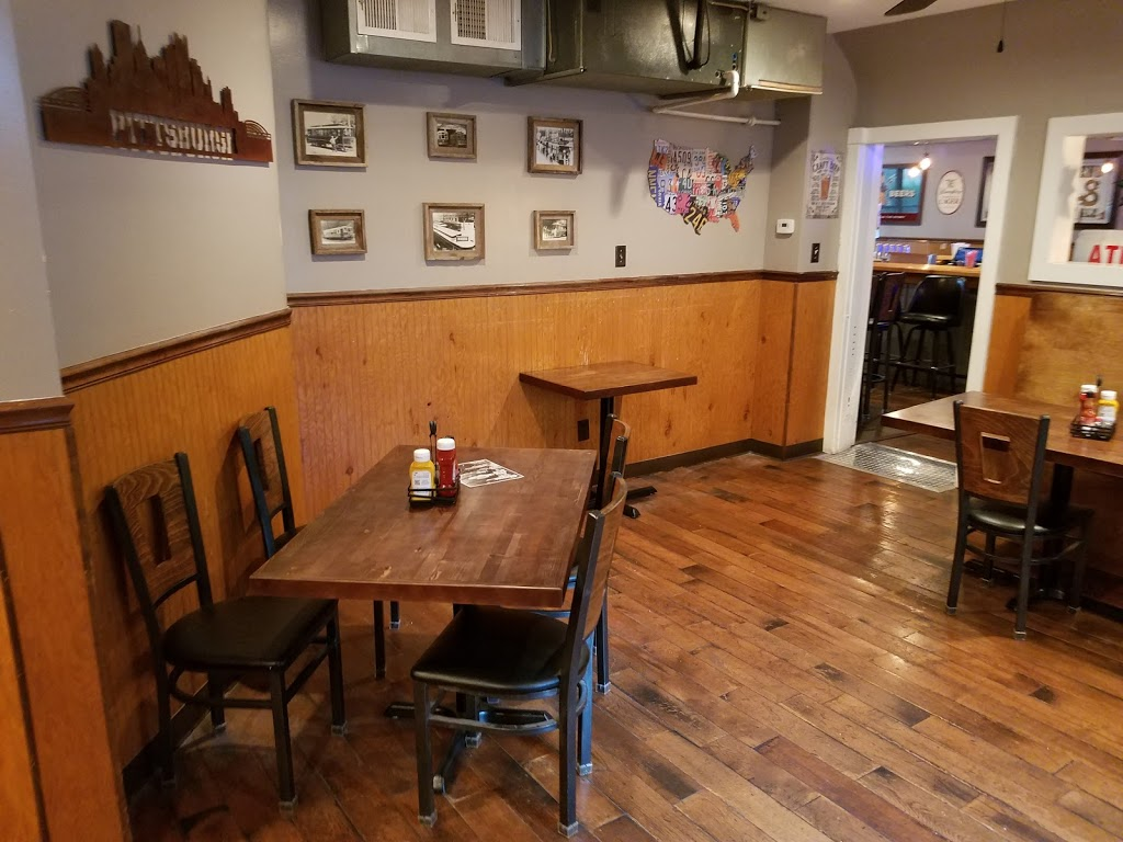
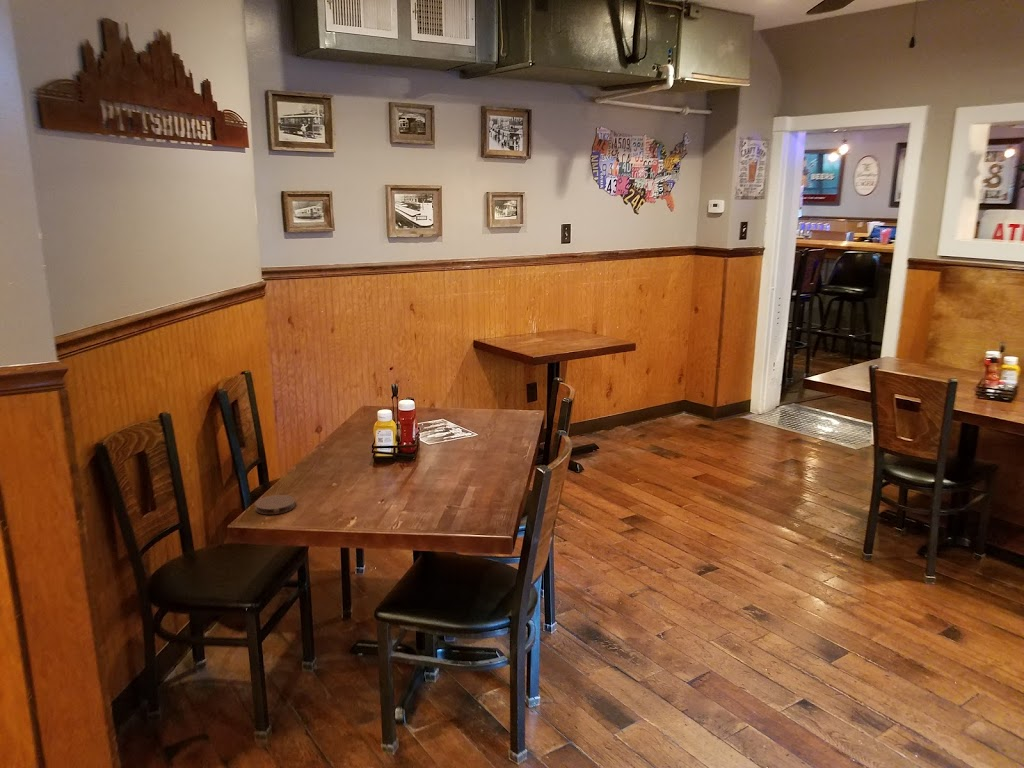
+ coaster (275, 504)
